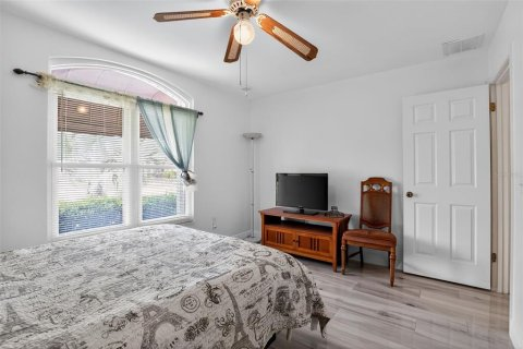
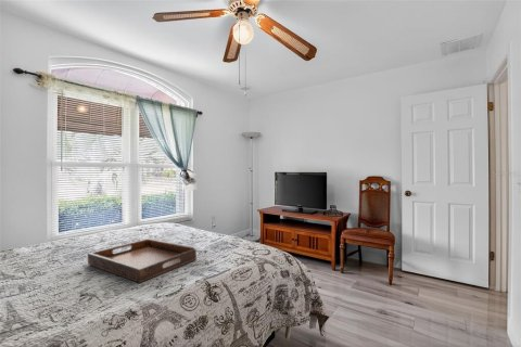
+ serving tray (144, 256)
